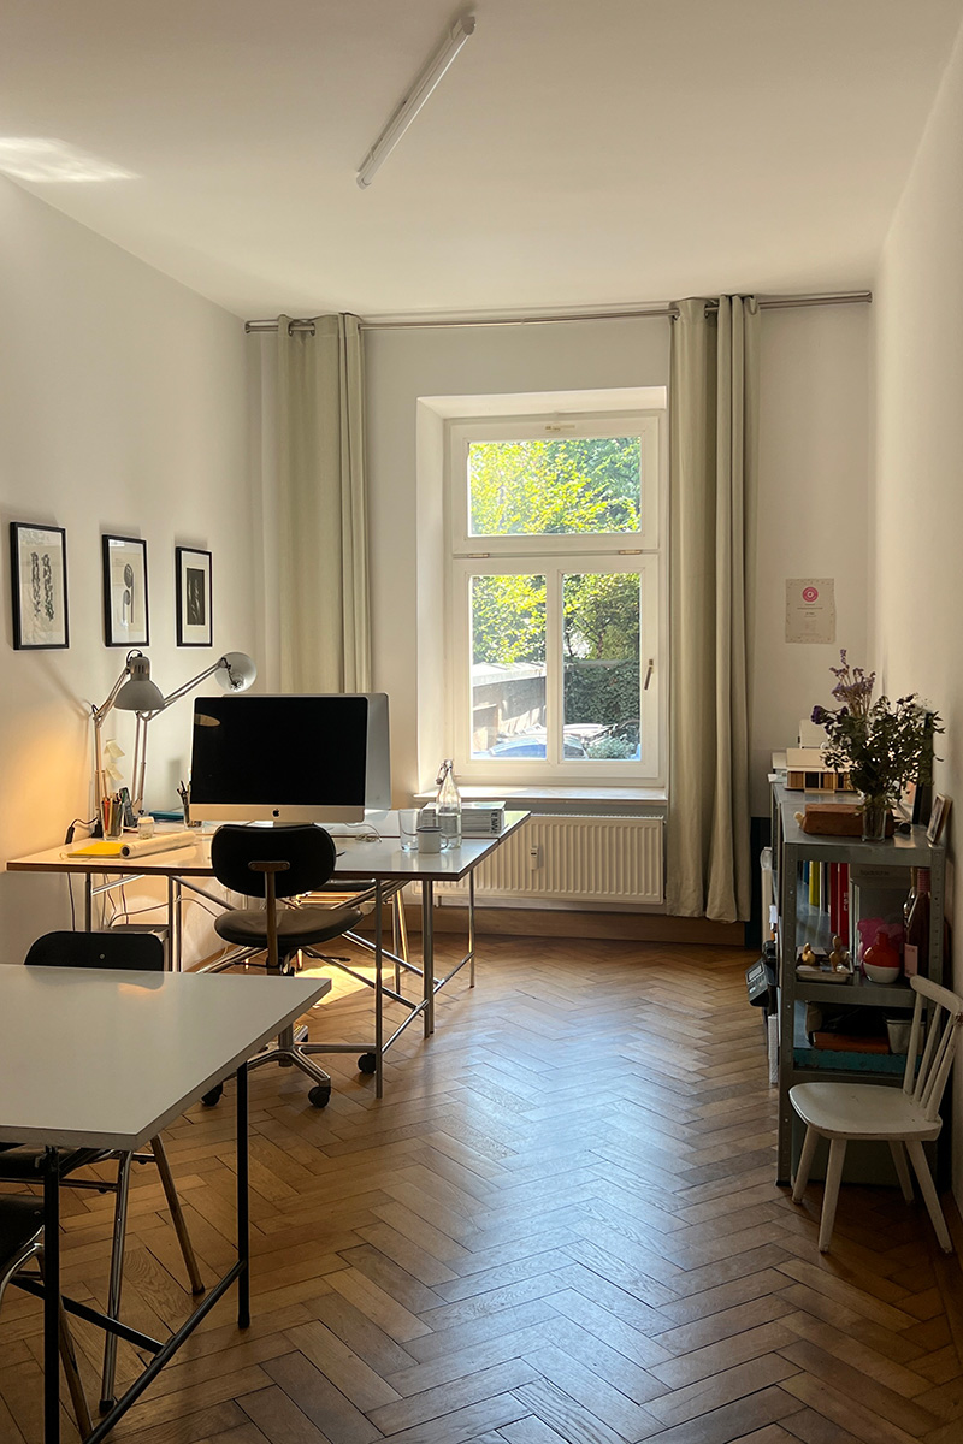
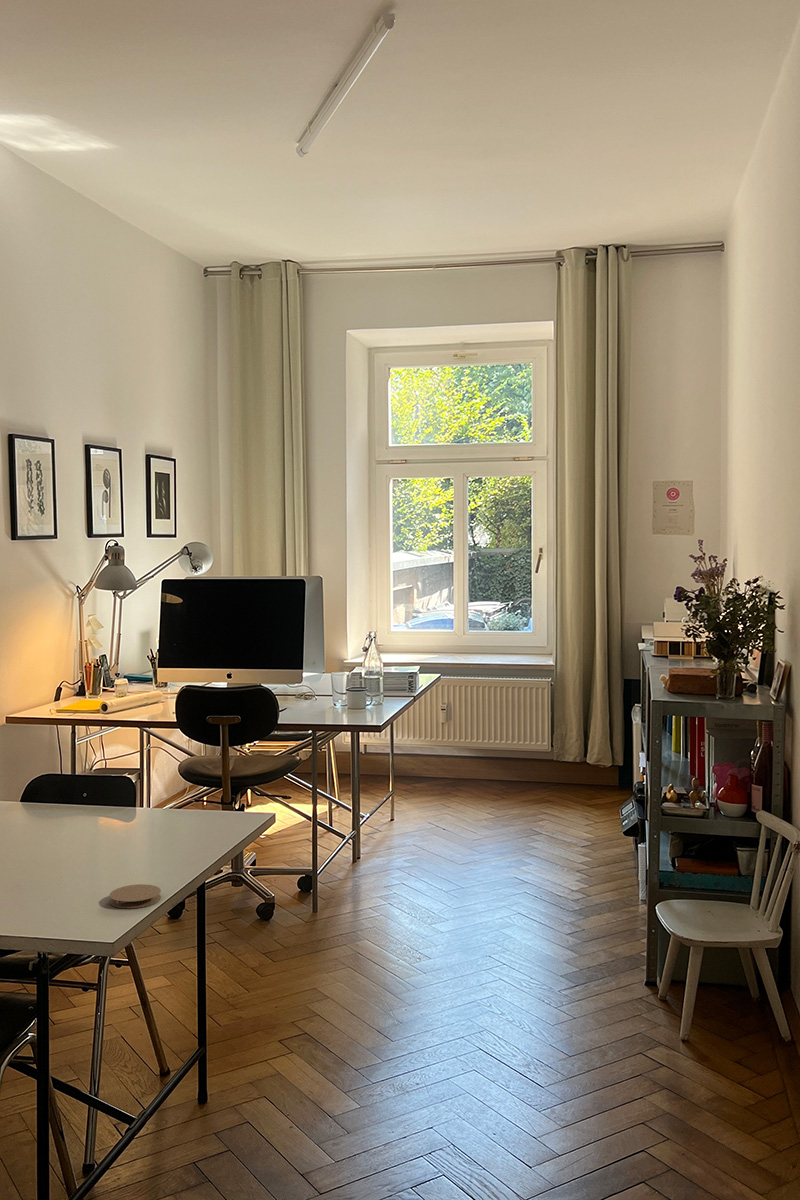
+ coaster (135, 896)
